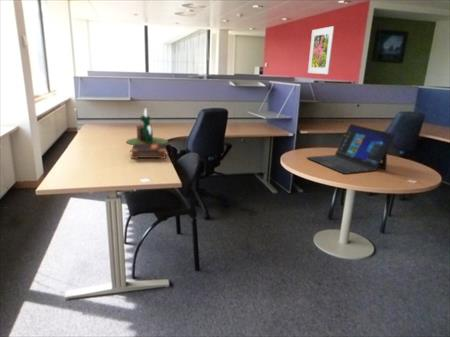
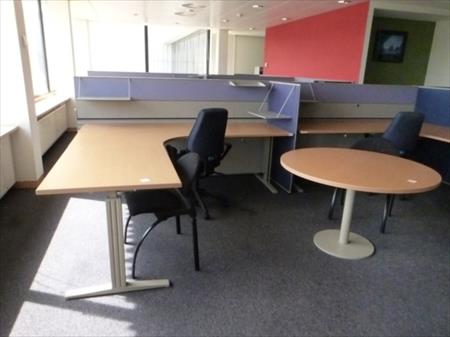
- laptop (347, 146)
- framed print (320, 51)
- bible (147, 150)
- plant pot (147, 125)
